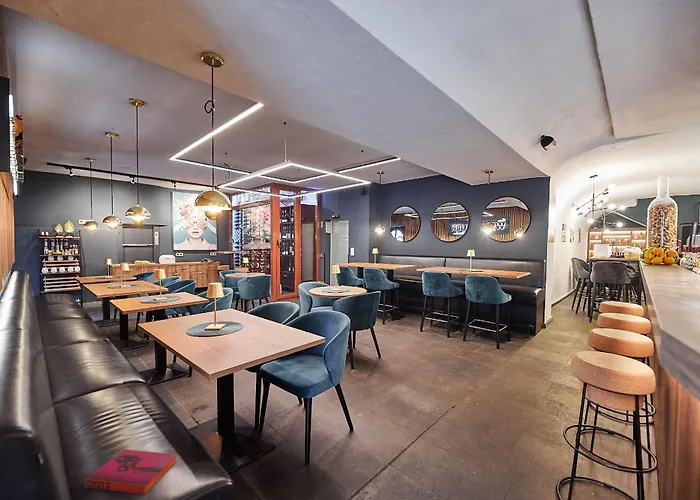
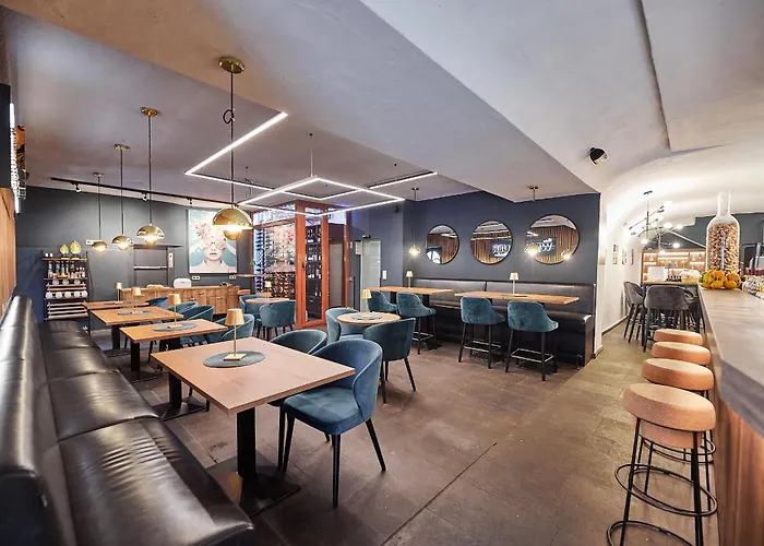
- hardback book (133, 470)
